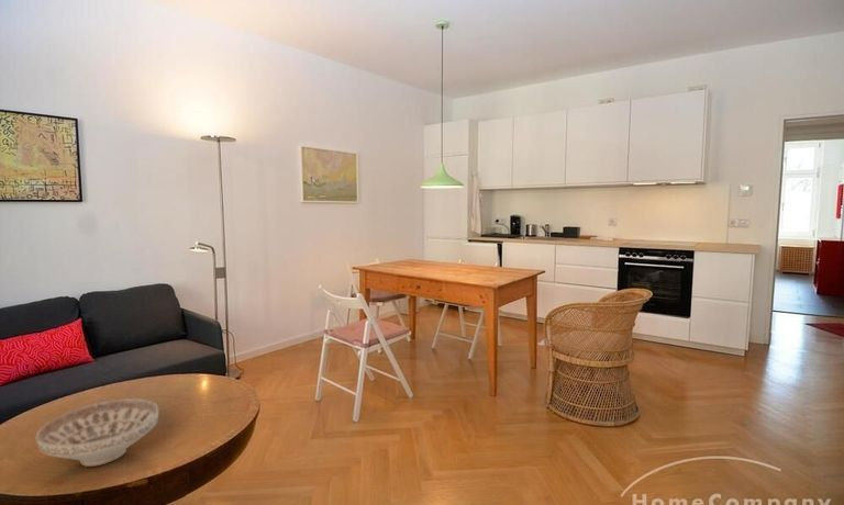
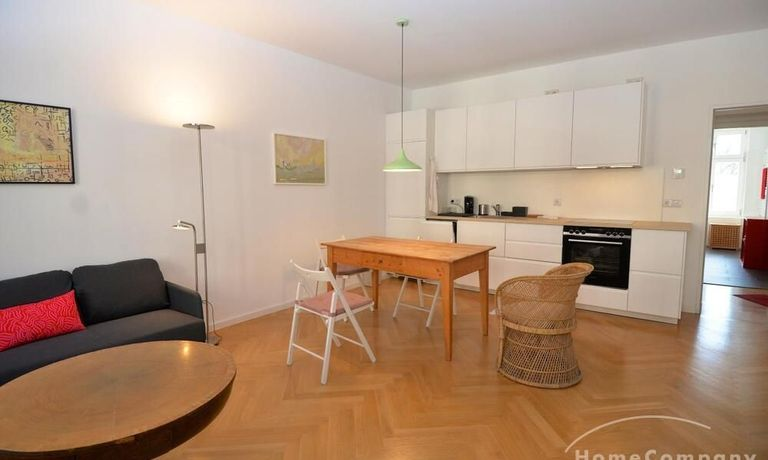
- decorative bowl (102, 437)
